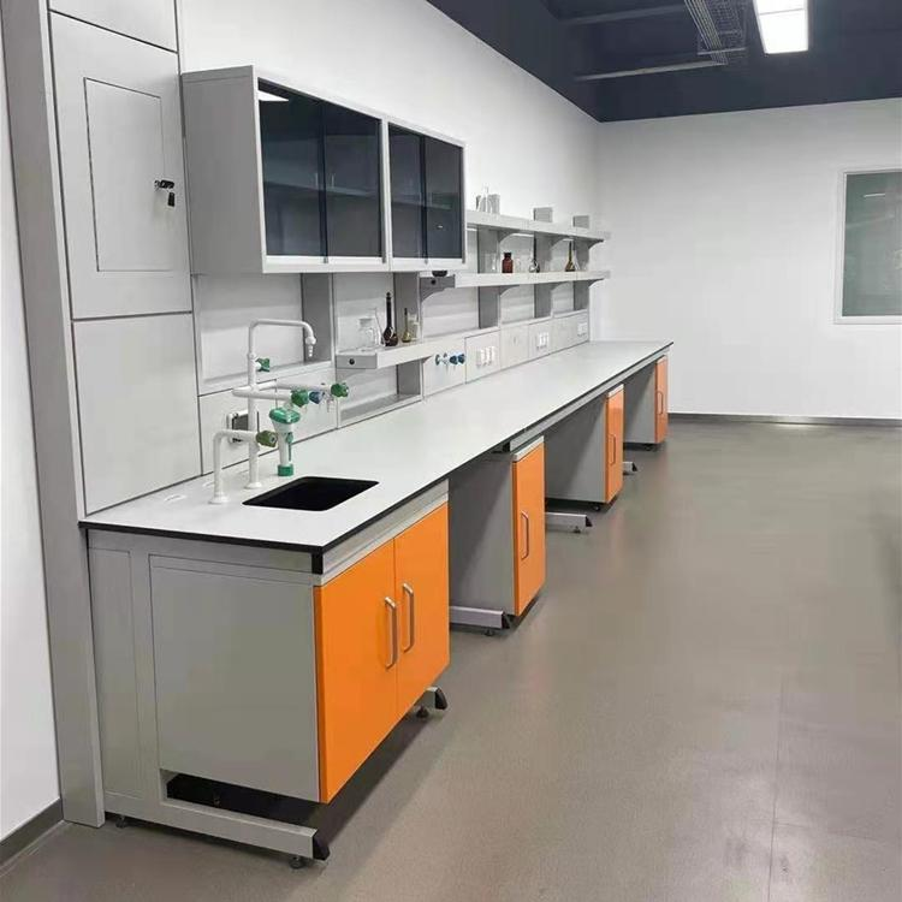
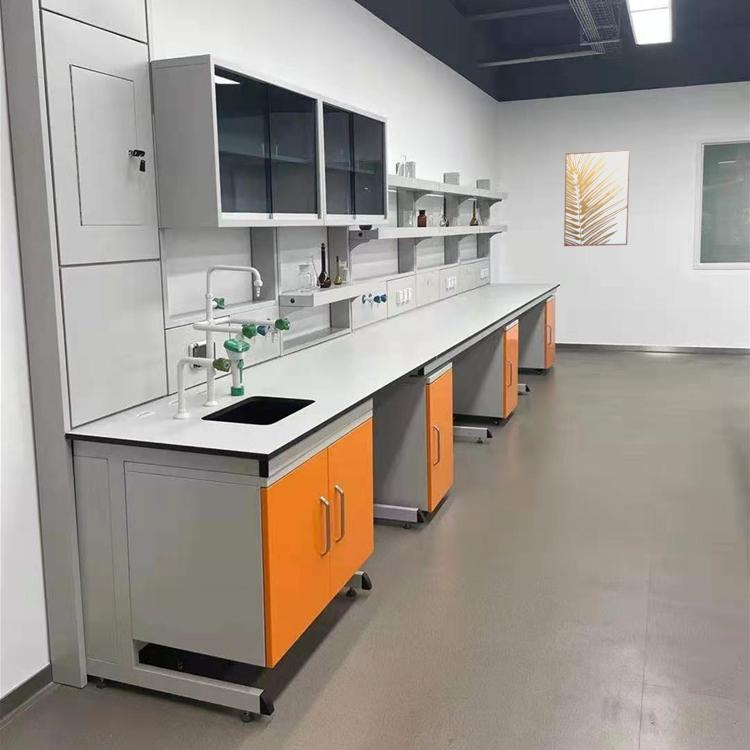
+ wall art (596, 199)
